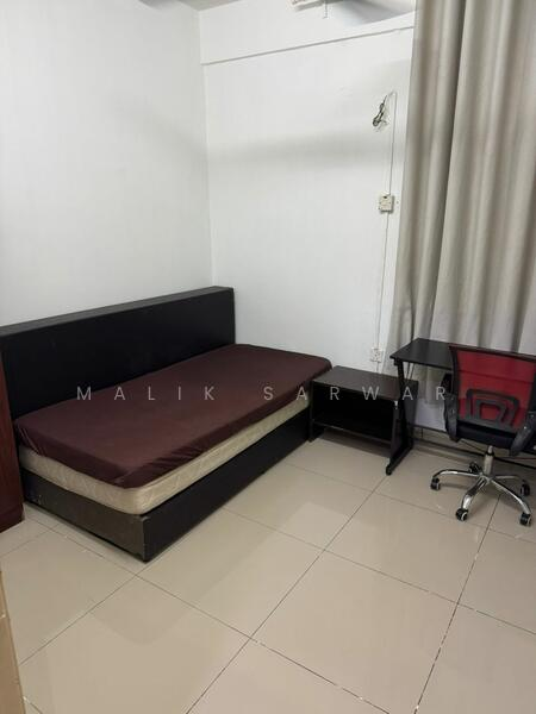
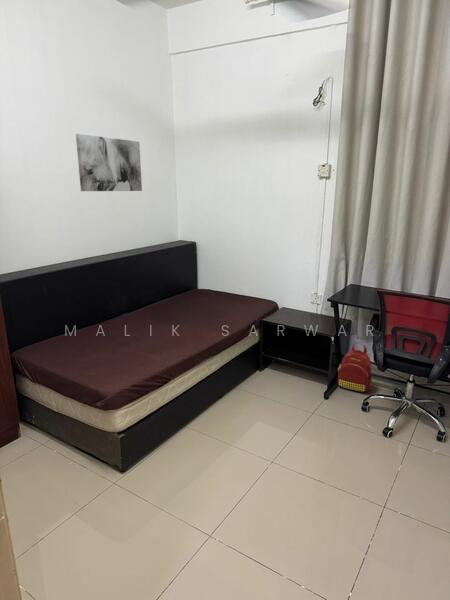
+ wall art (111, 165)
+ backpack (355, 366)
